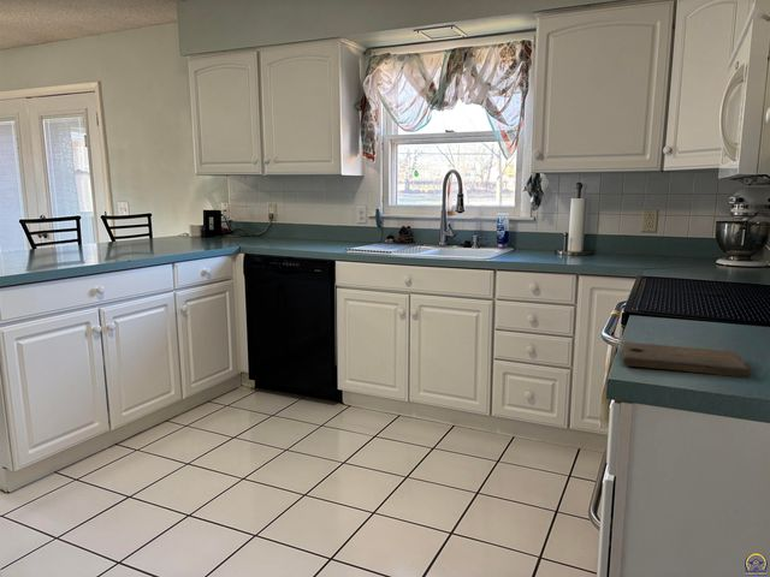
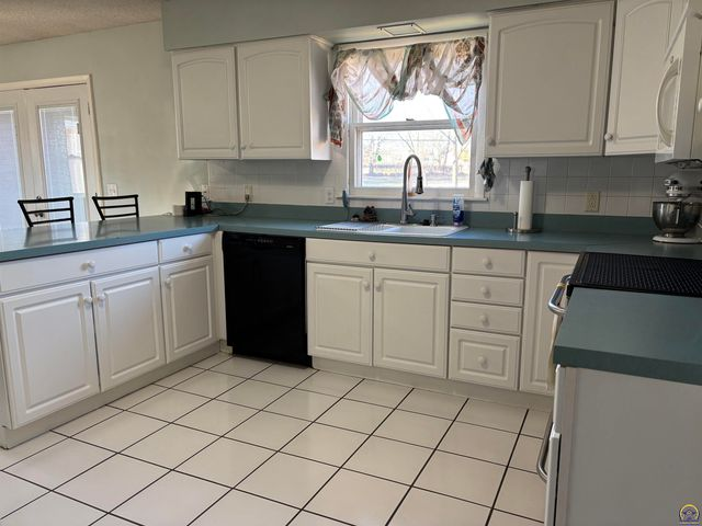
- cutting board (680, 357)
